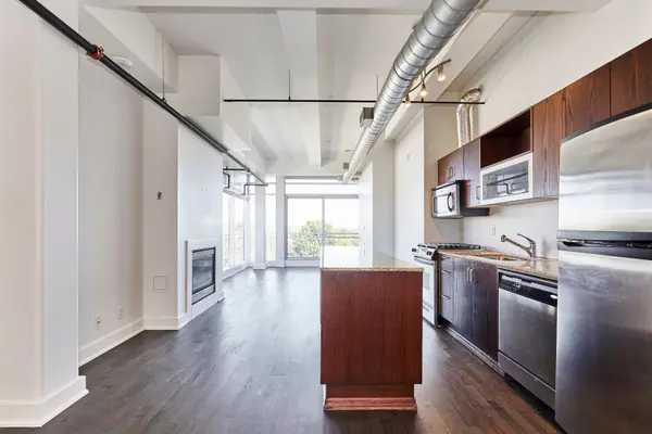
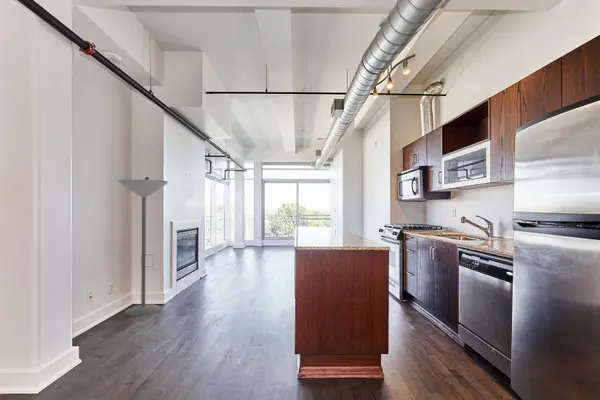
+ floor lamp (143, 245)
